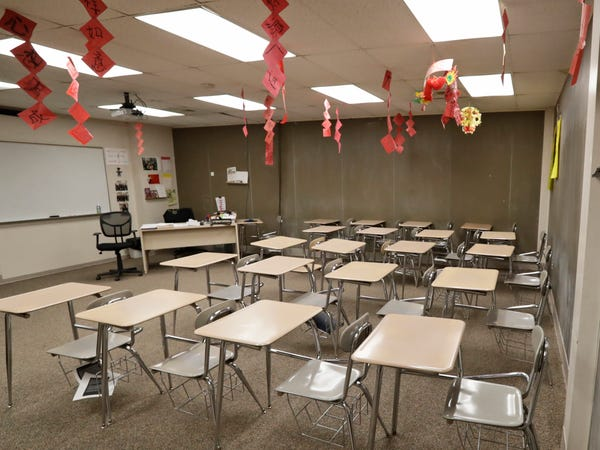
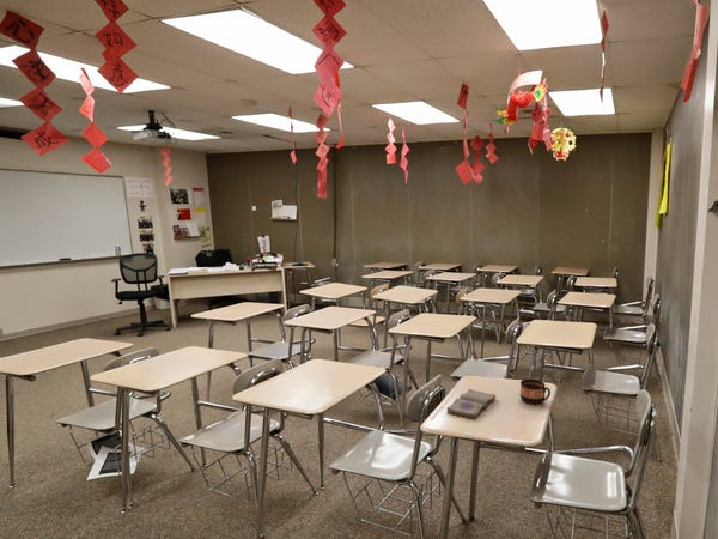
+ cup (533, 392)
+ diary (471, 402)
